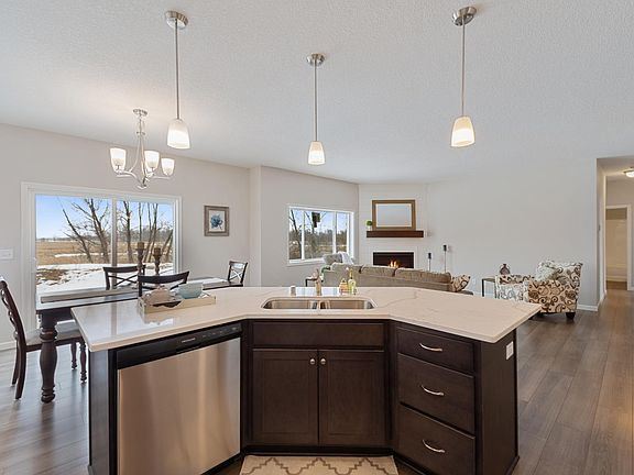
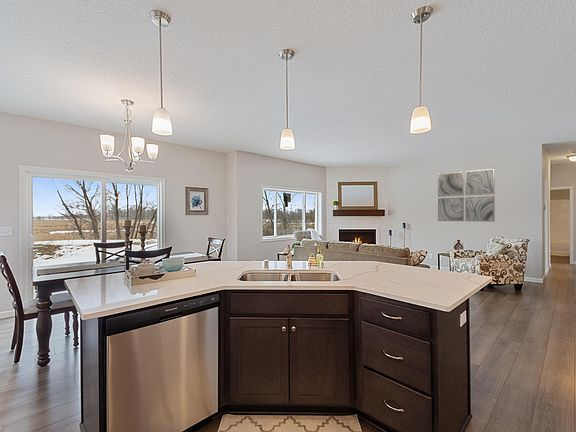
+ wall art (465, 195)
